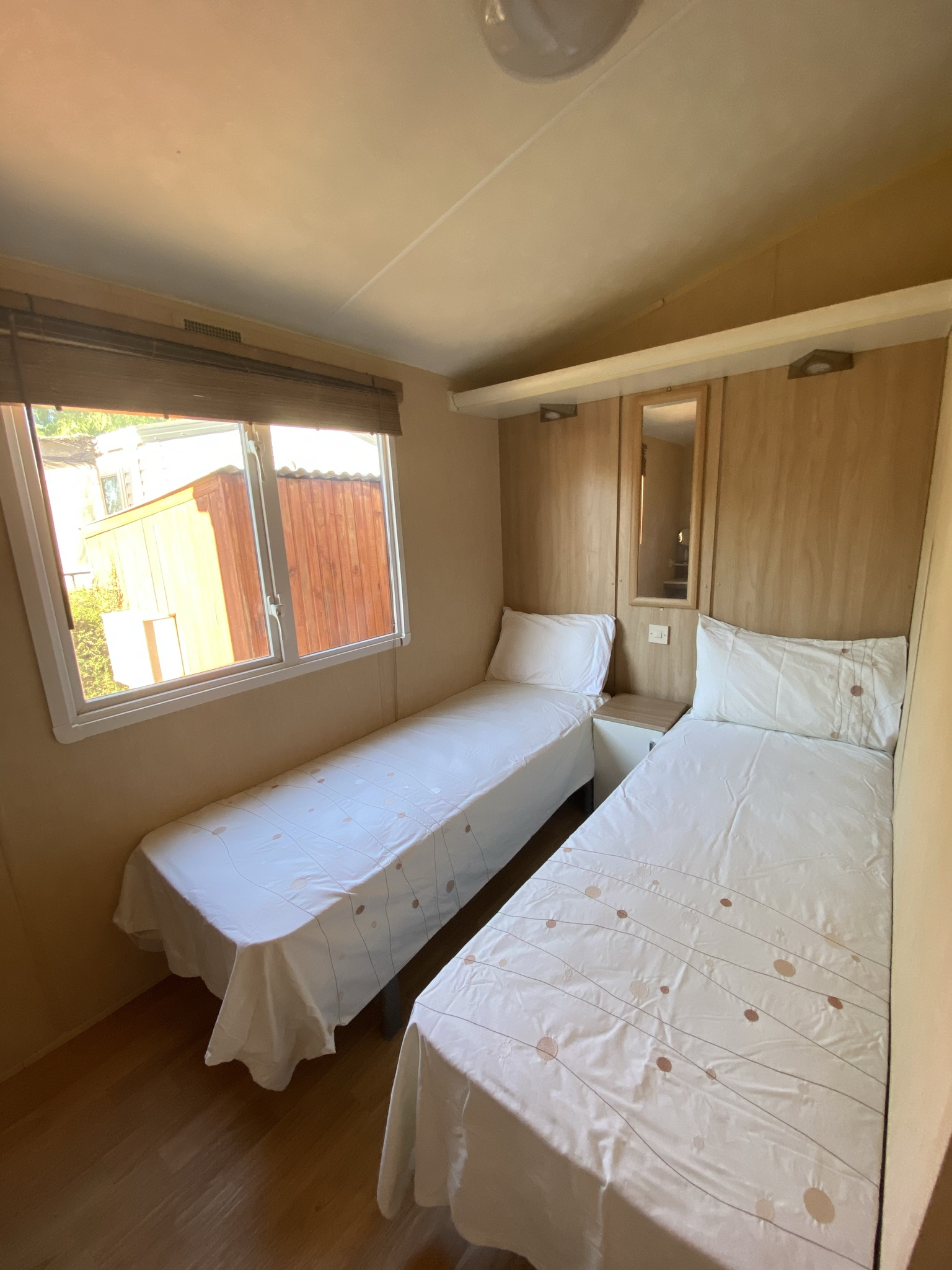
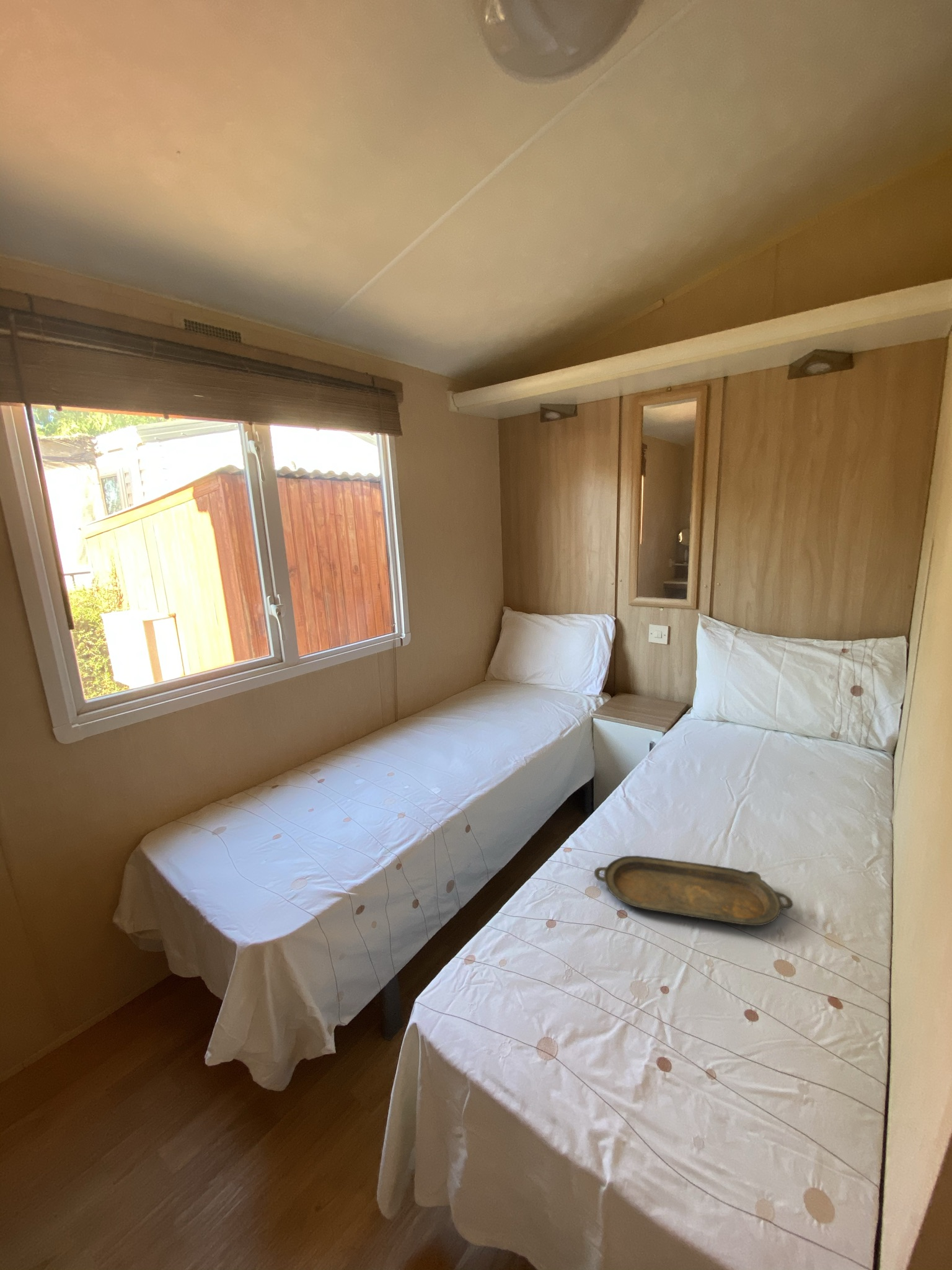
+ serving tray (687, 890)
